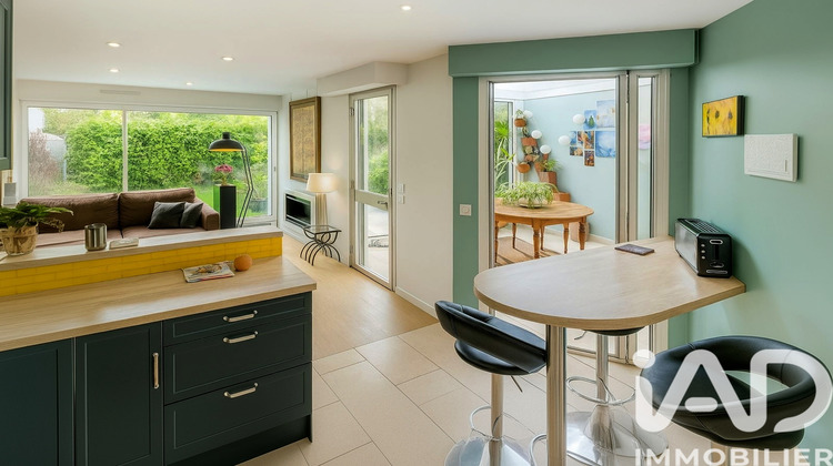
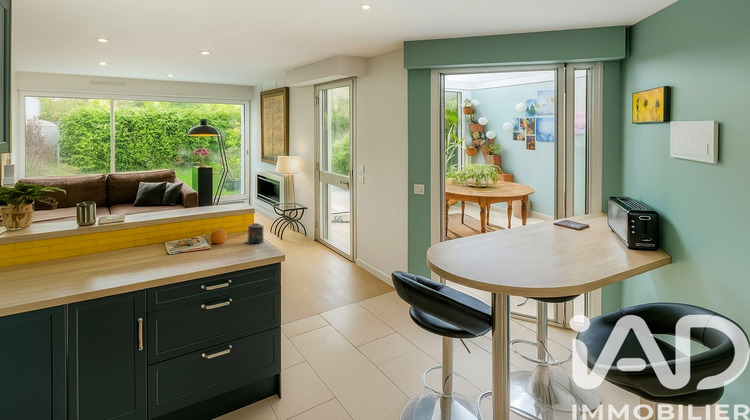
+ candle (253, 232)
